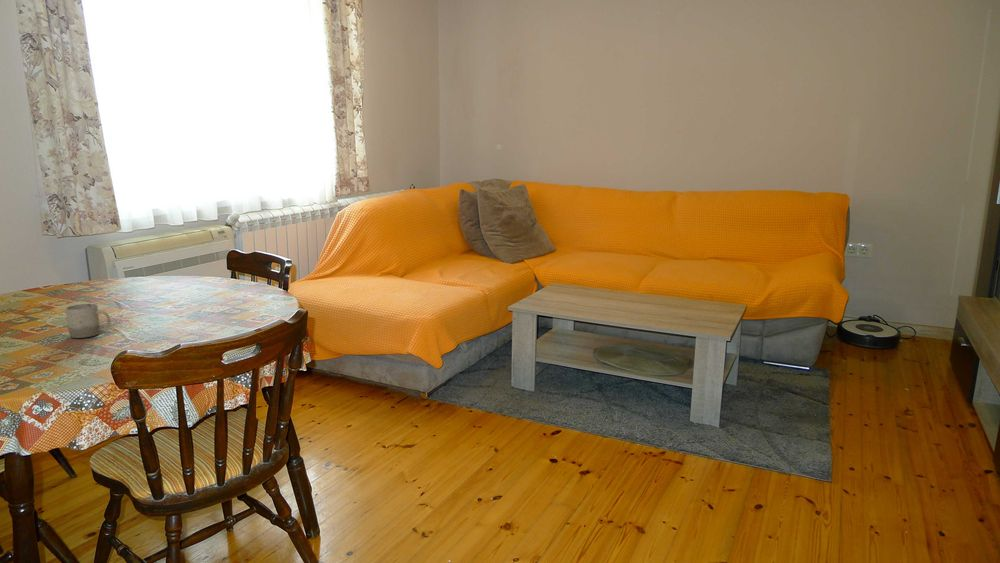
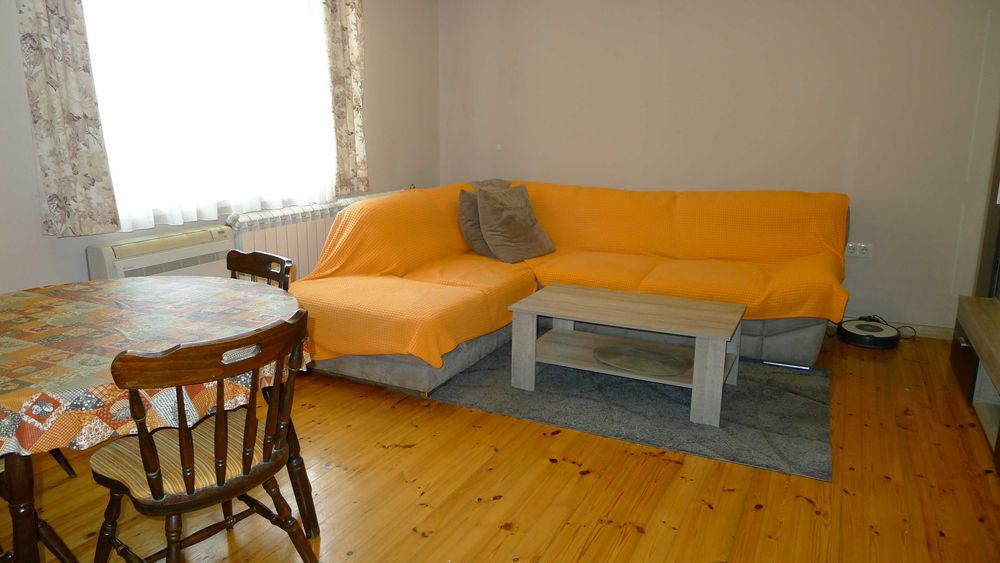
- cup (89, 320)
